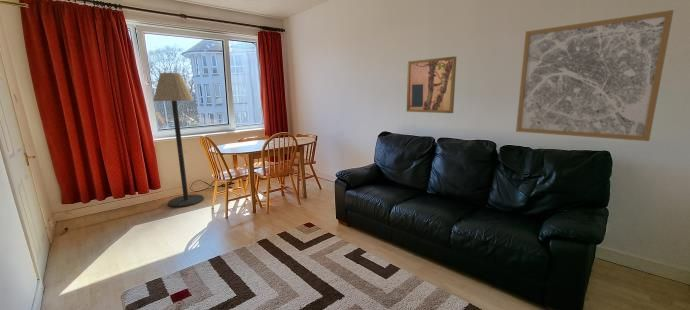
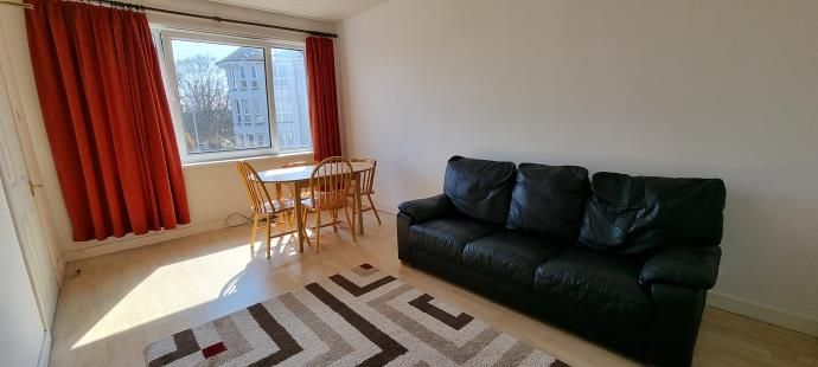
- wall art (581, 81)
- wall art (429, 86)
- floor lamp (178, 140)
